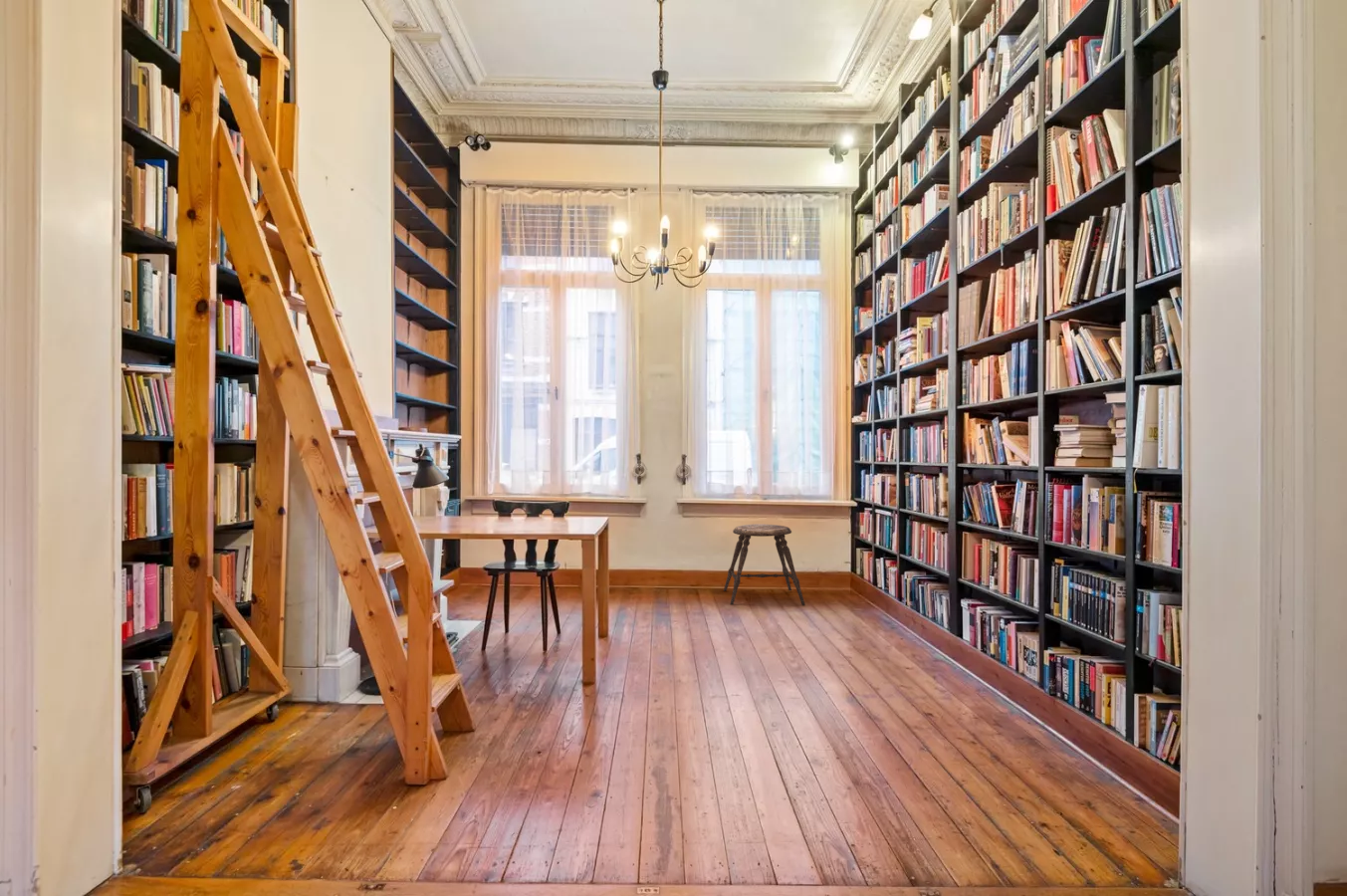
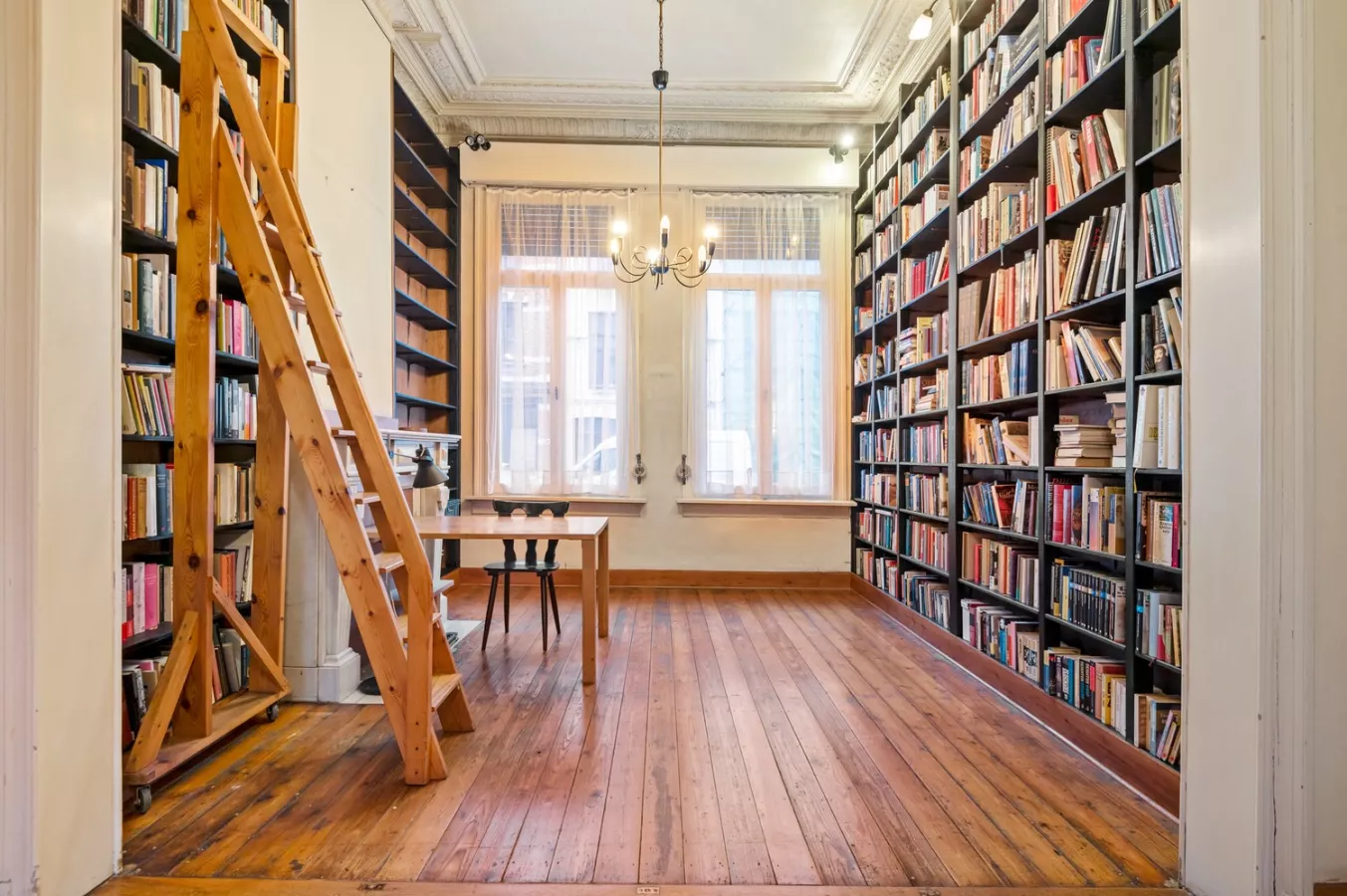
- stool (762, 573)
